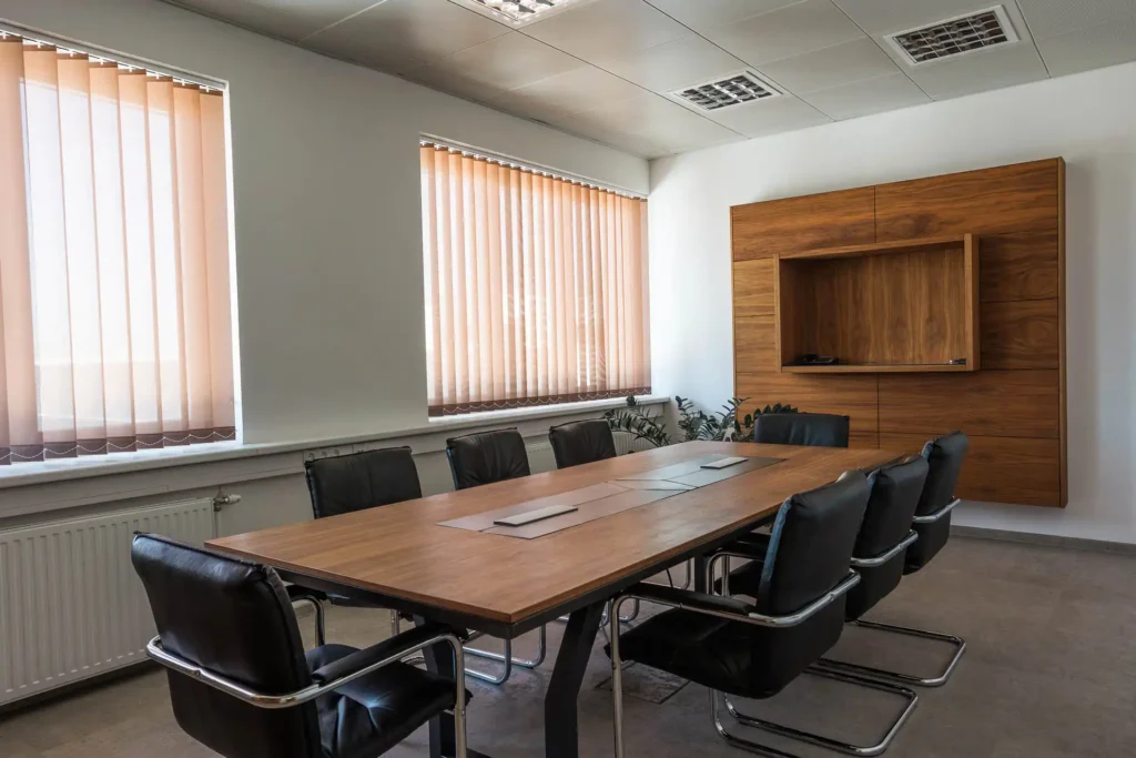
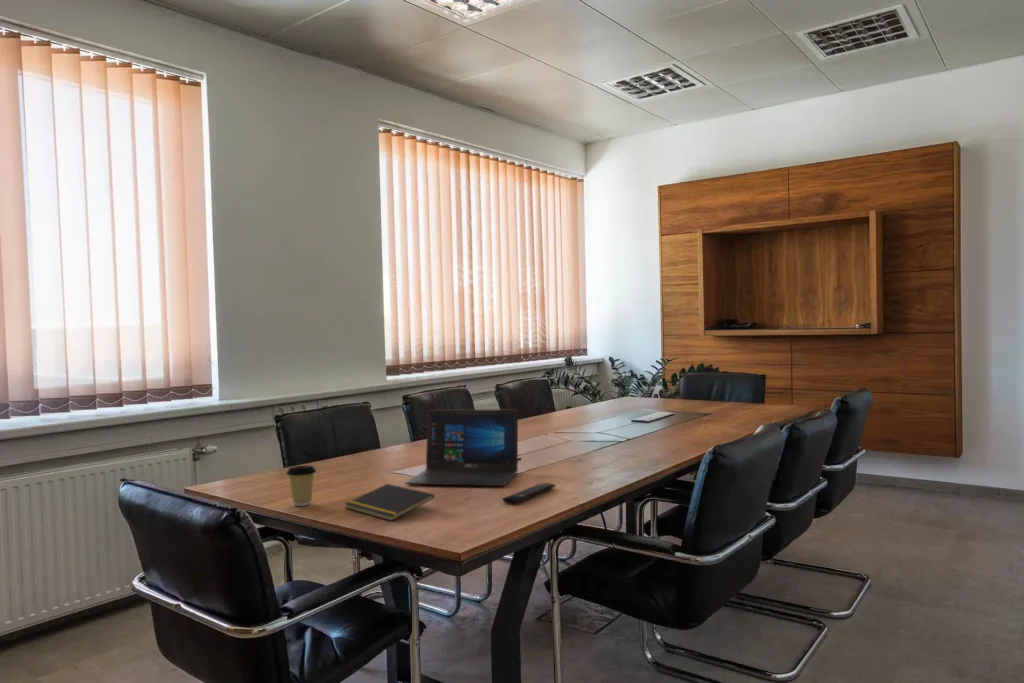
+ laptop (463, 446)
+ remote control (530, 493)
+ notepad (389, 501)
+ coffee cup (301, 485)
